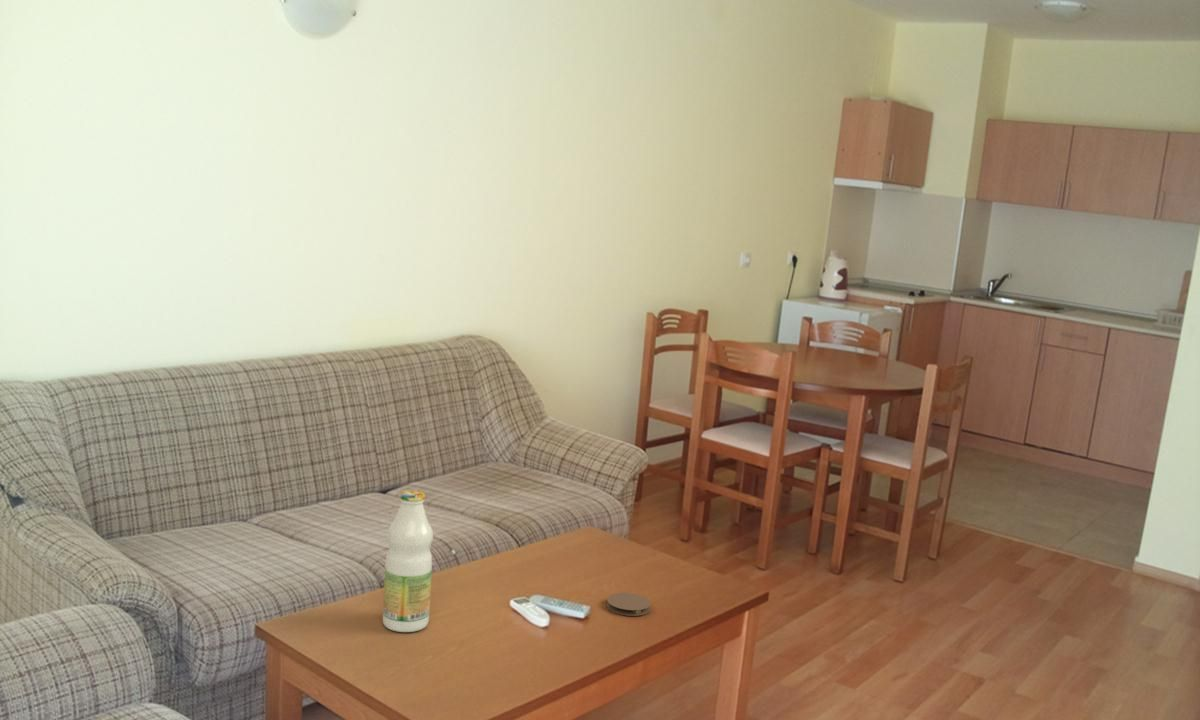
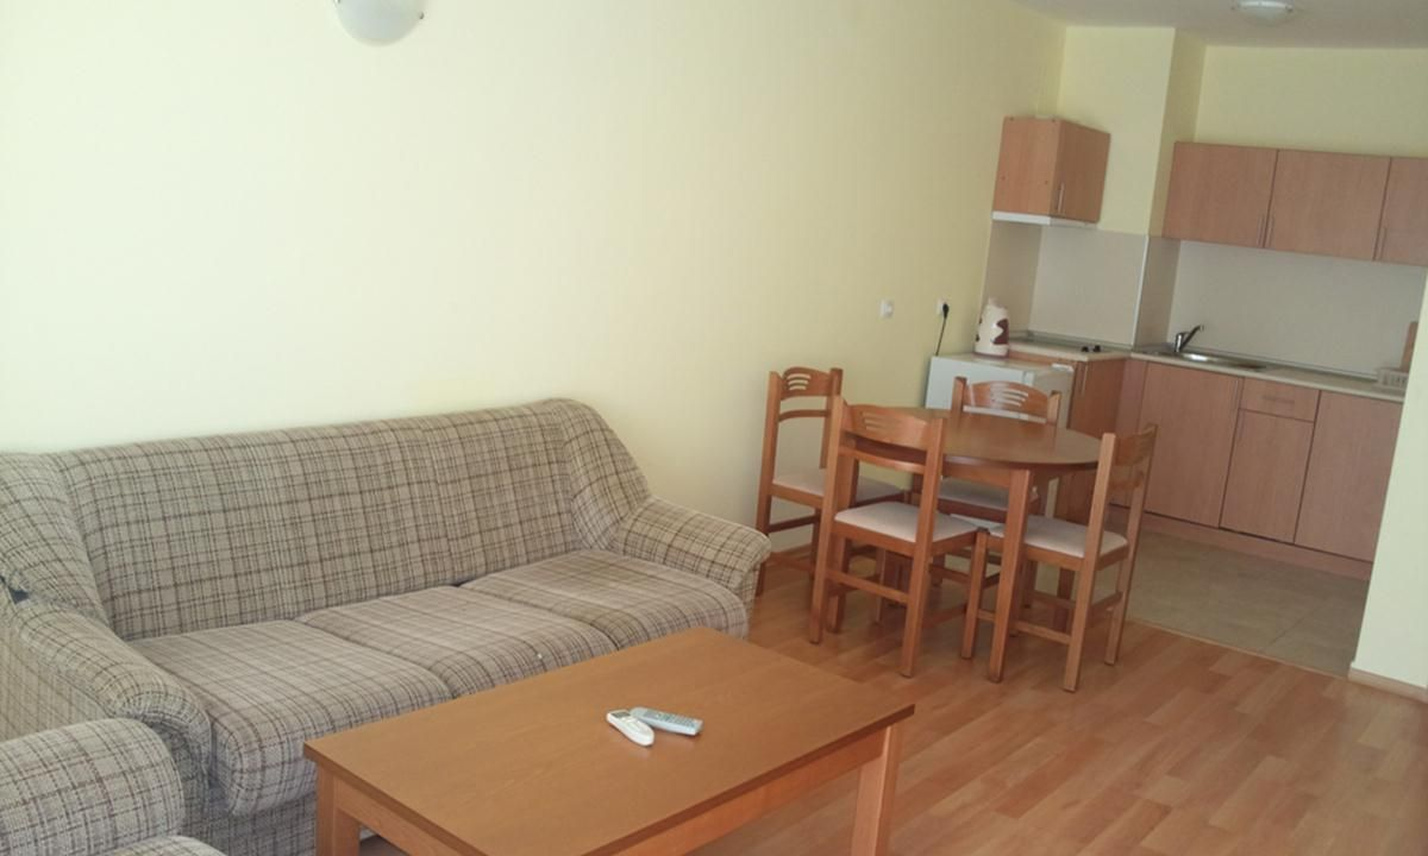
- coaster (628, 604)
- bottle (409, 559)
